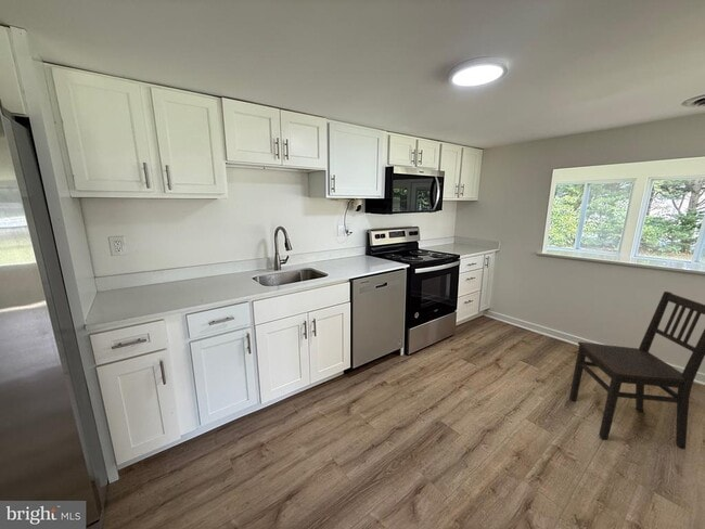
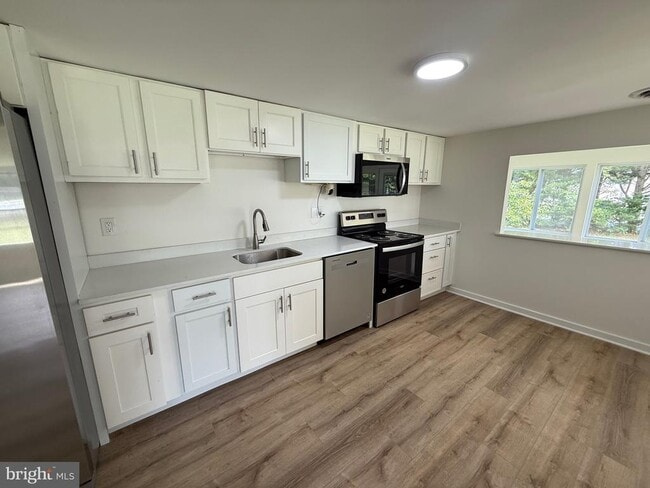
- dining chair (633, 362)
